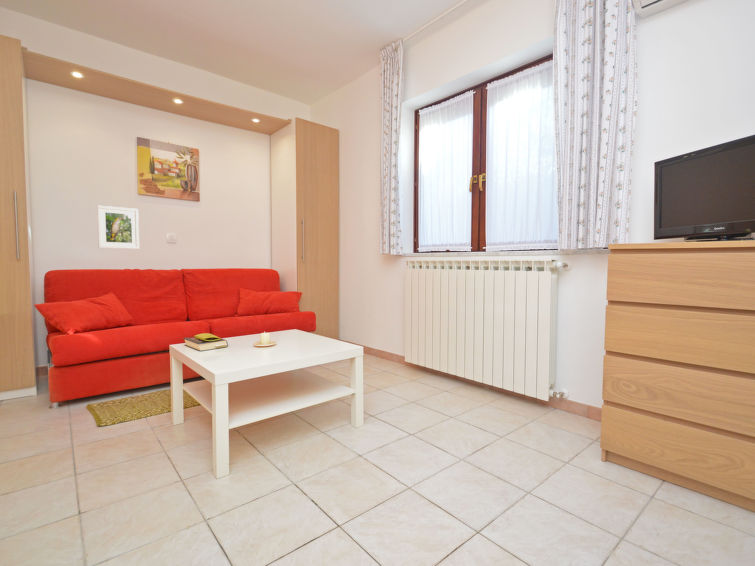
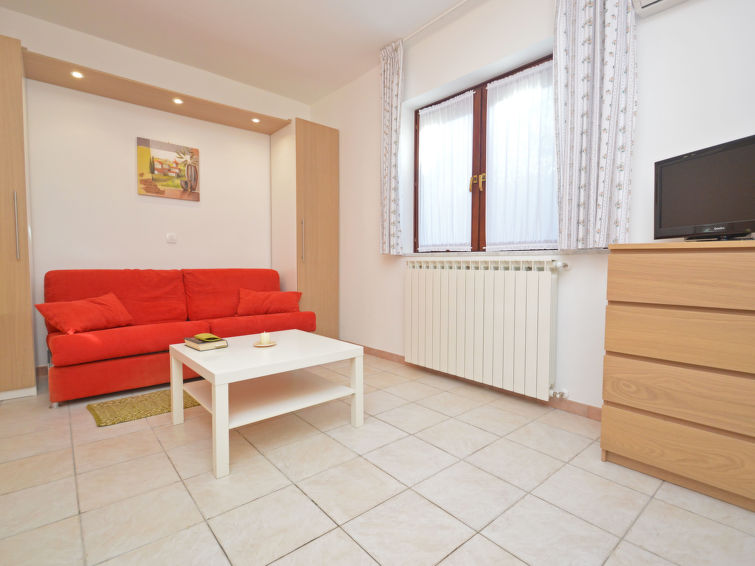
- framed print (118, 228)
